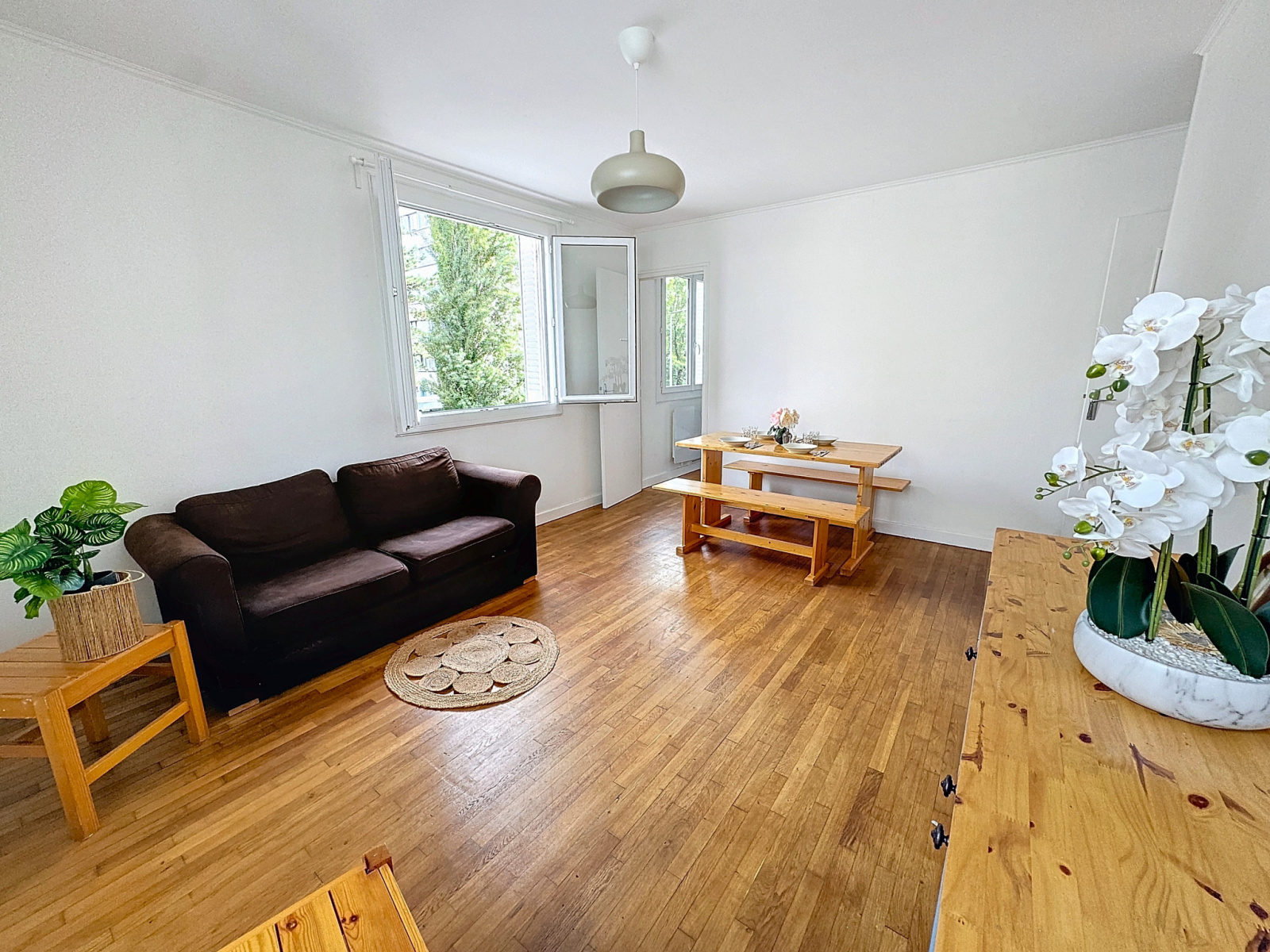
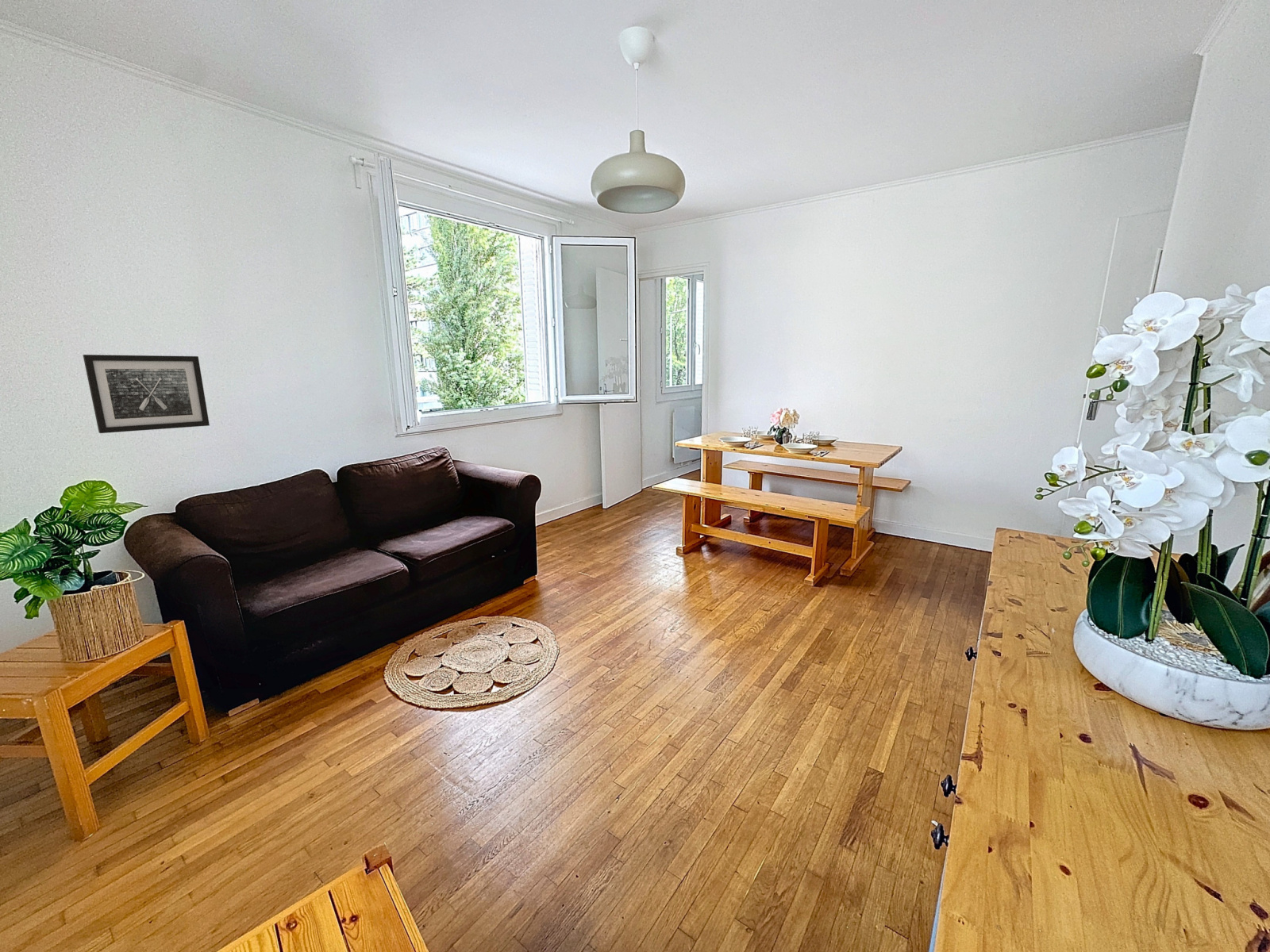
+ wall art (151, 393)
